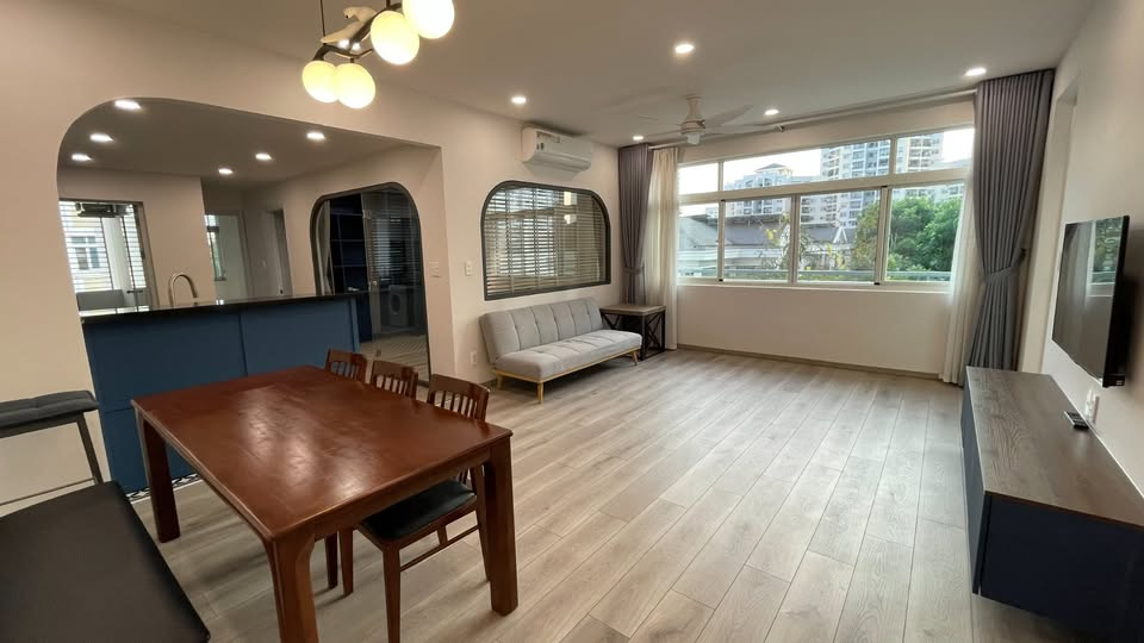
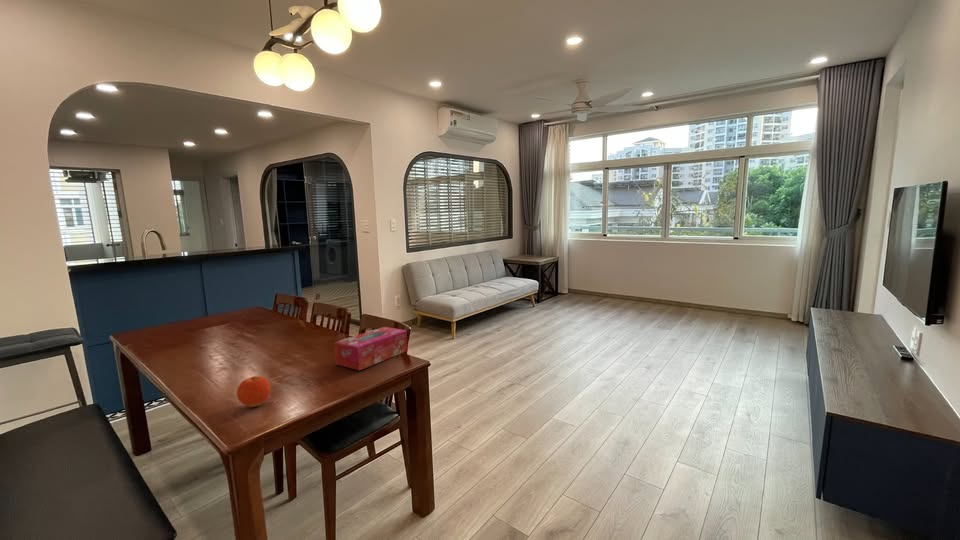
+ fruit (254, 391)
+ tissue box (372, 346)
